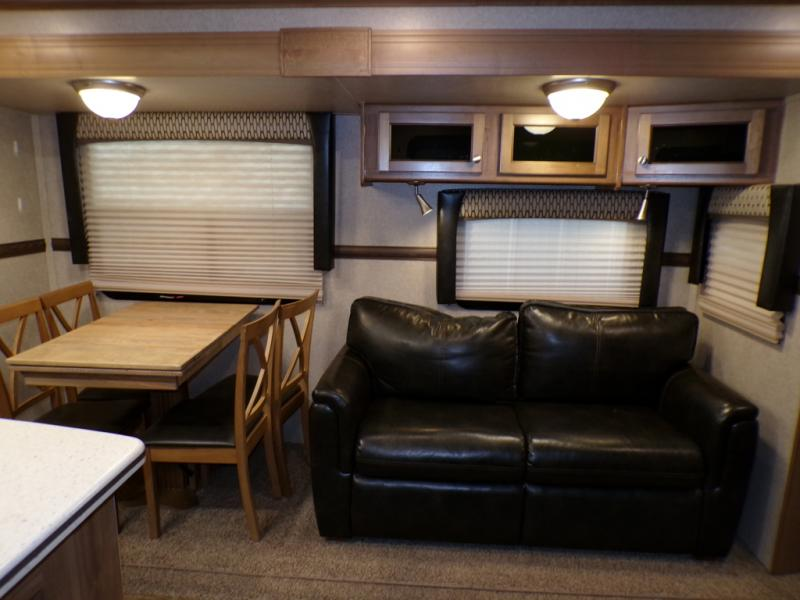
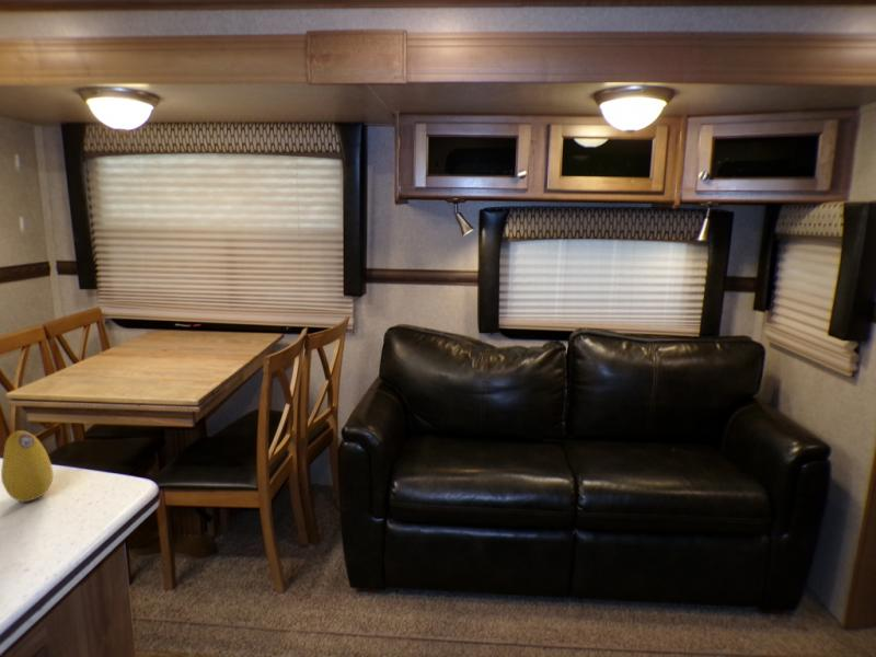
+ fruit (26, 464)
